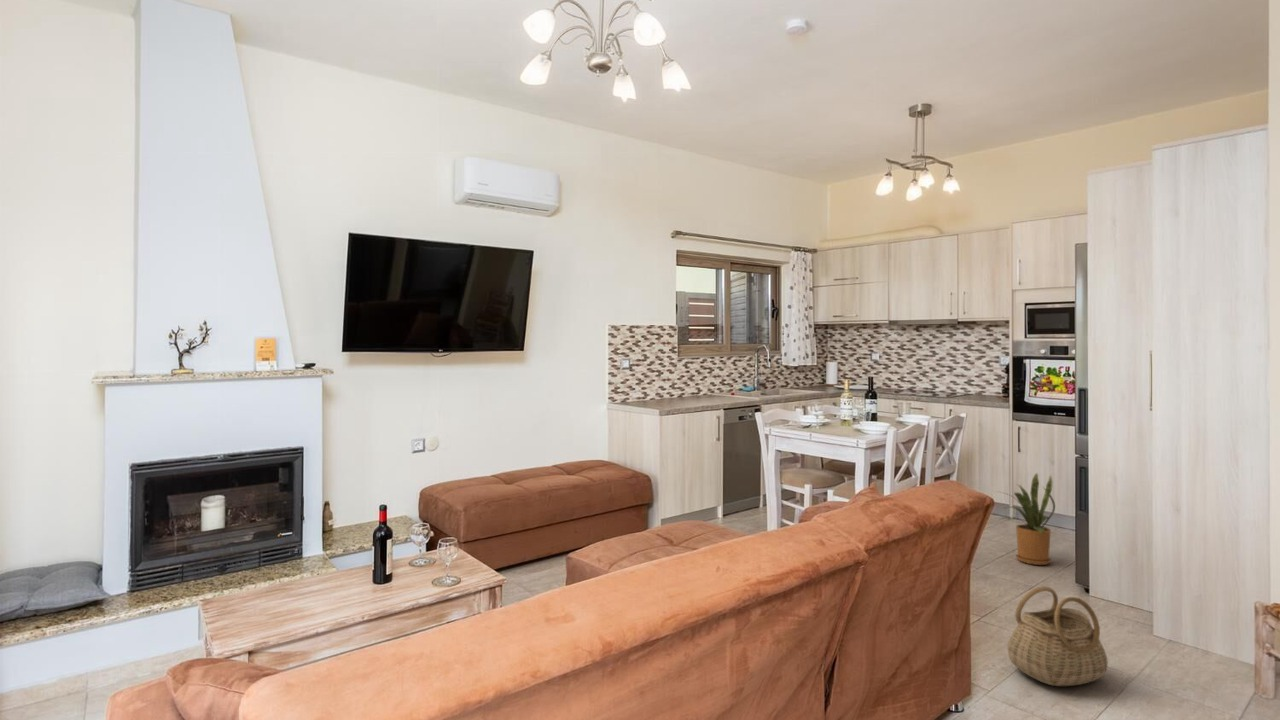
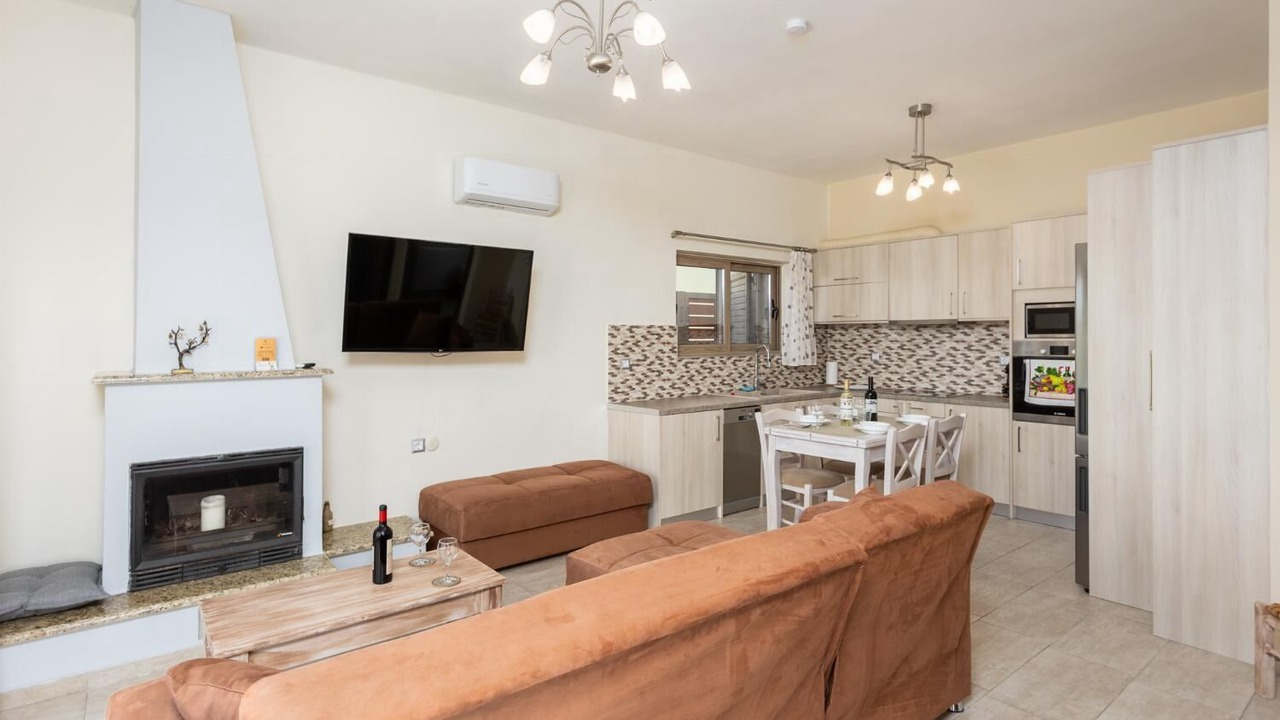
- house plant (1027, 517)
- basket (1056, 633)
